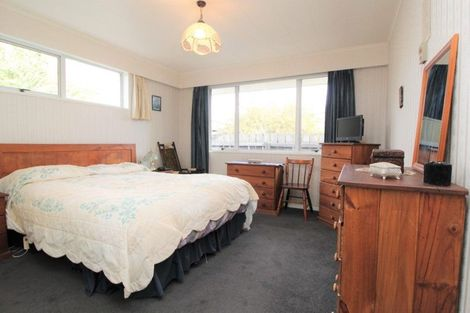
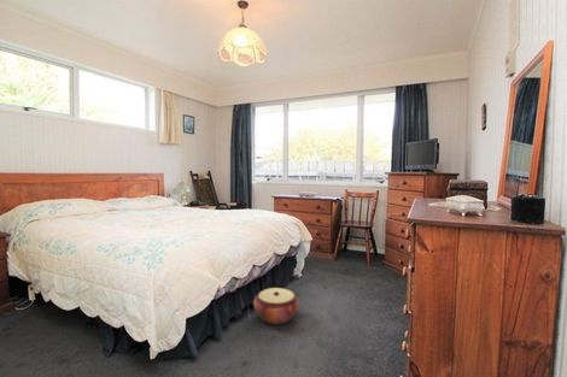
+ woven basket (276, 304)
